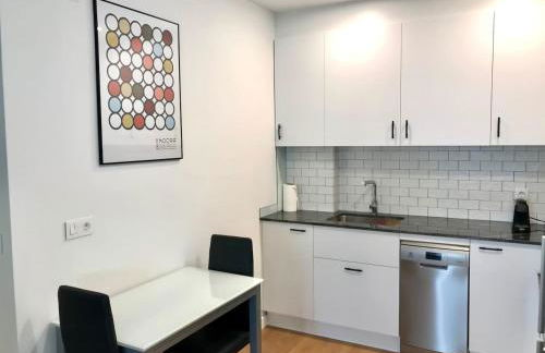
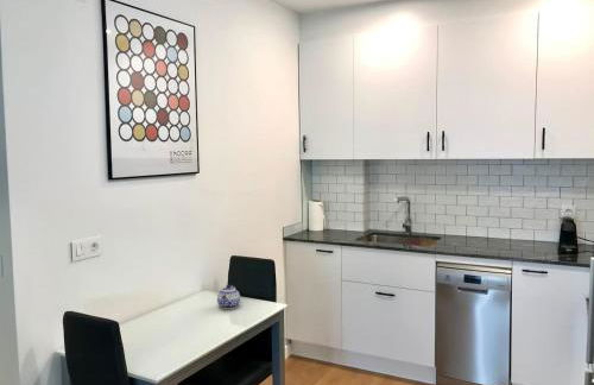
+ teapot (228, 296)
